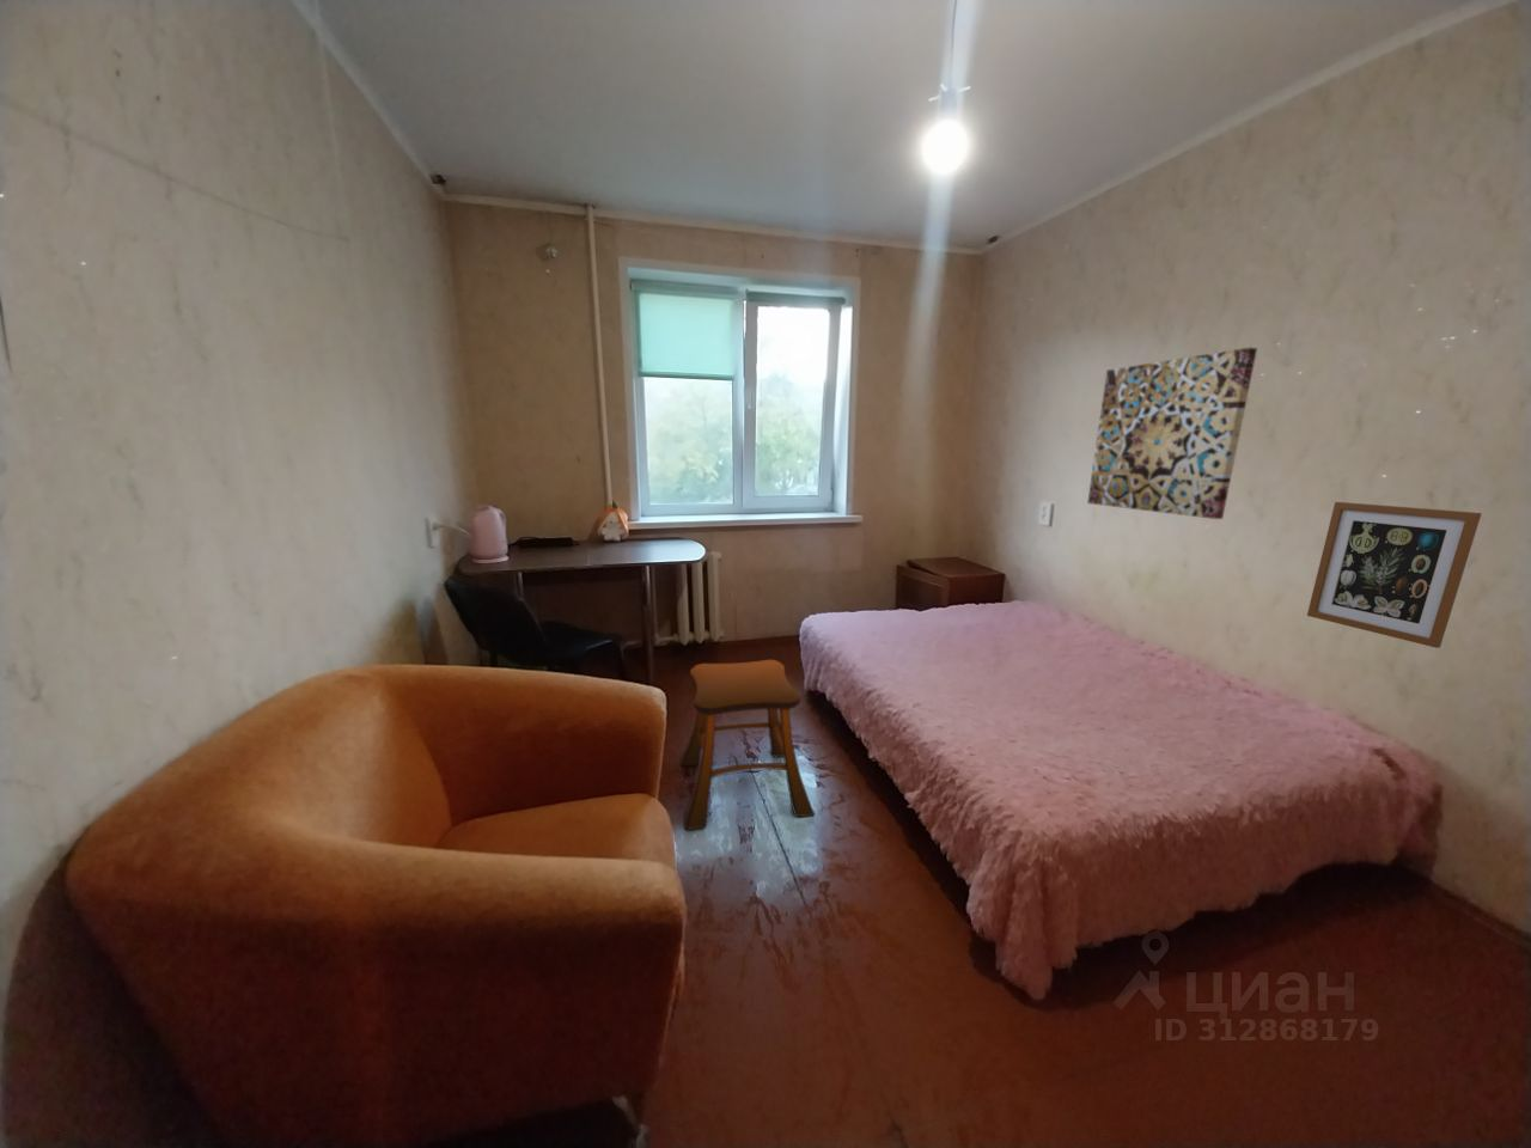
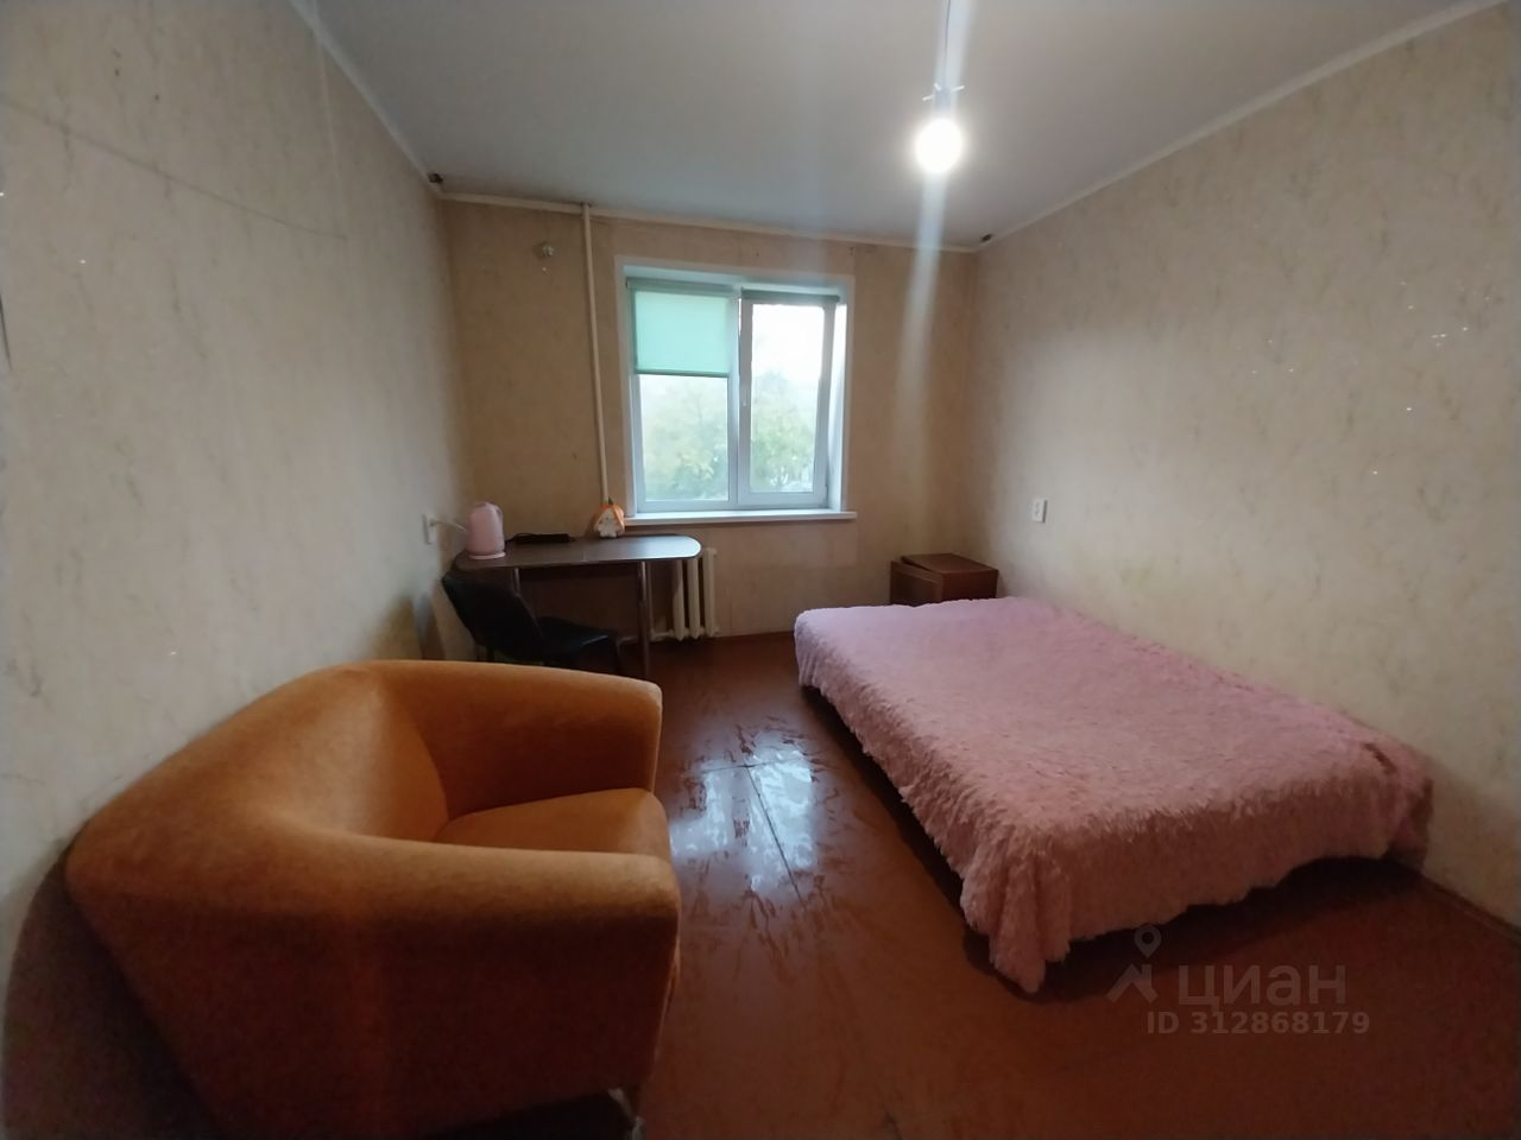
- wall art (1384, 569)
- stool (741, 727)
- wall art (1158, 437)
